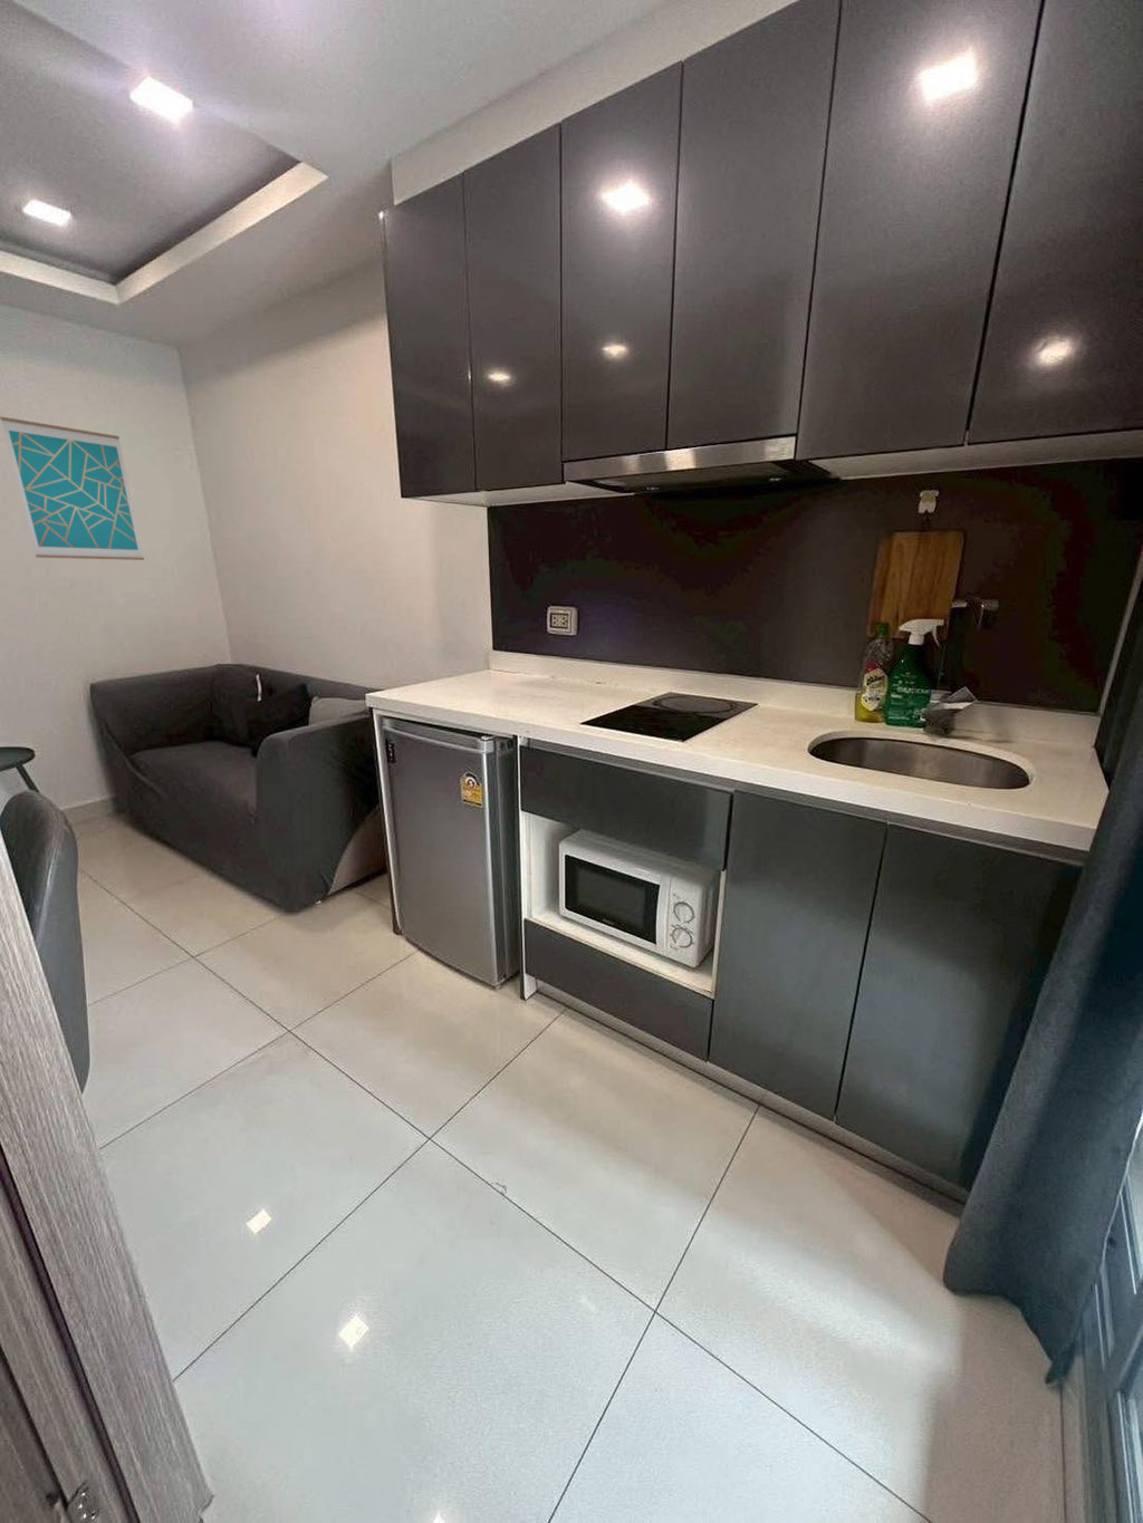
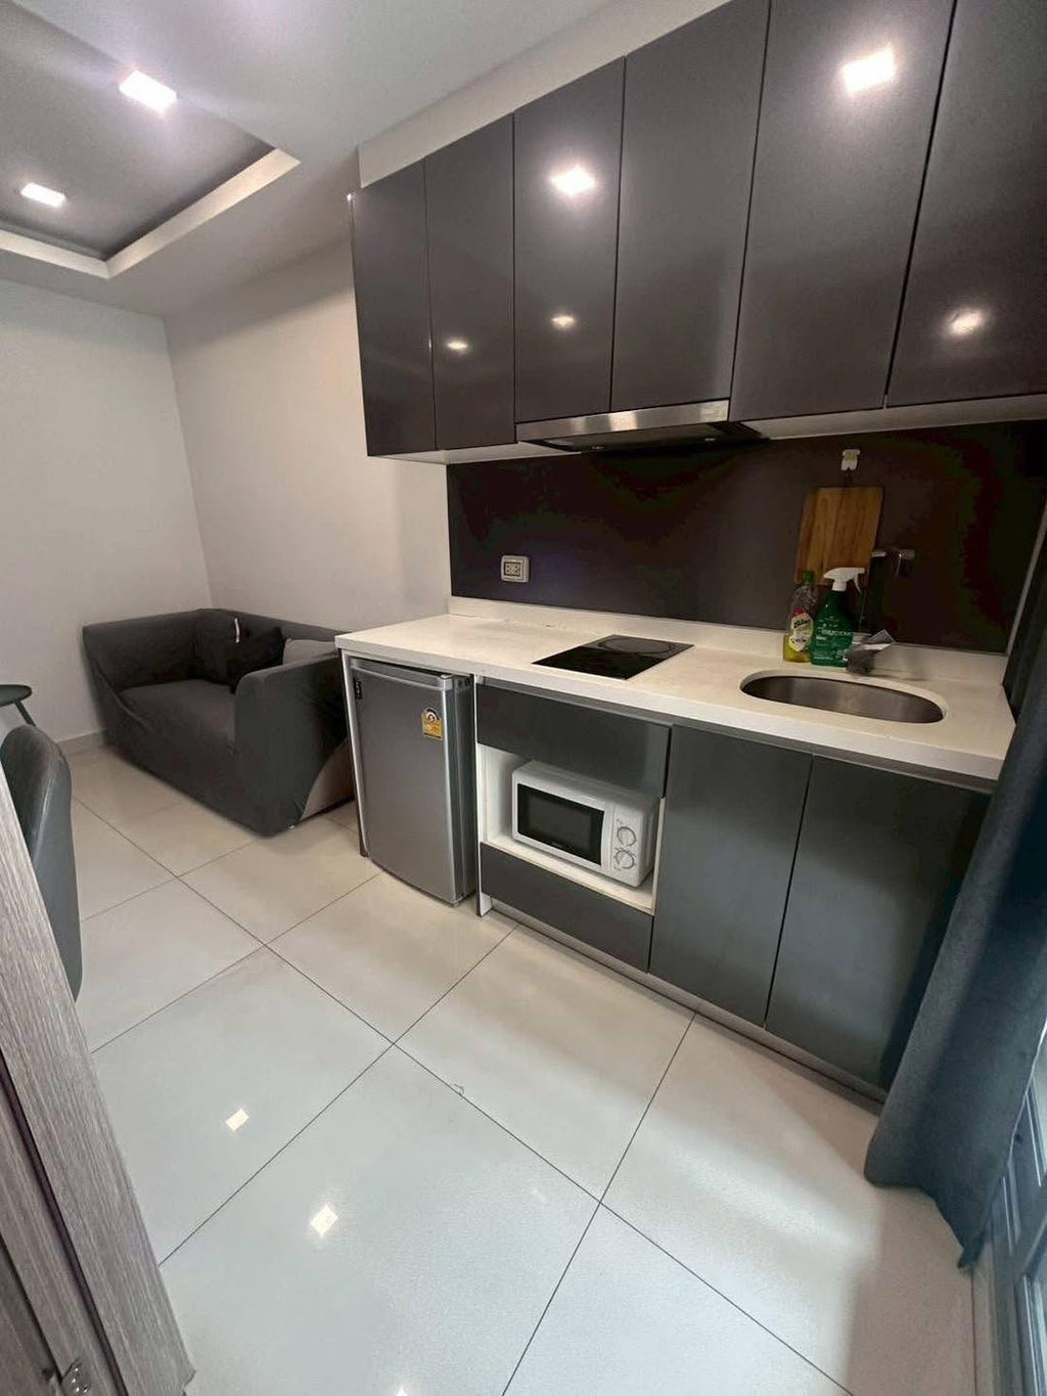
- wall art (78, 494)
